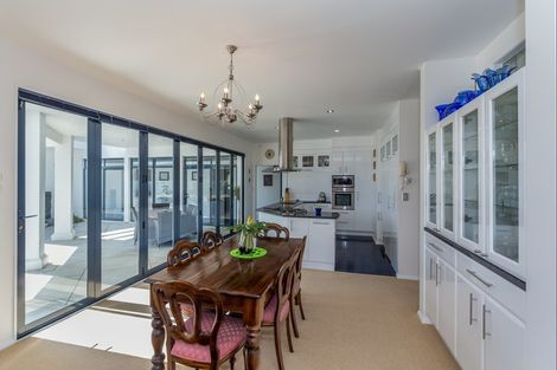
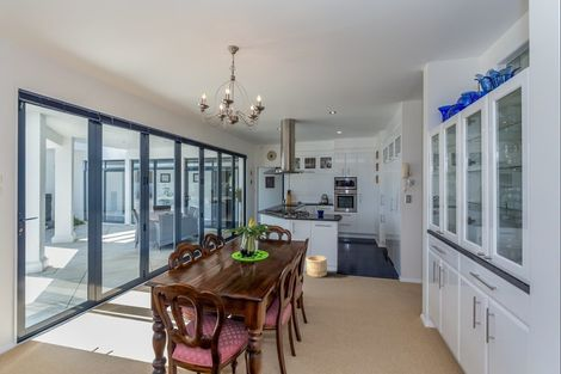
+ wooden bucket (316, 265)
